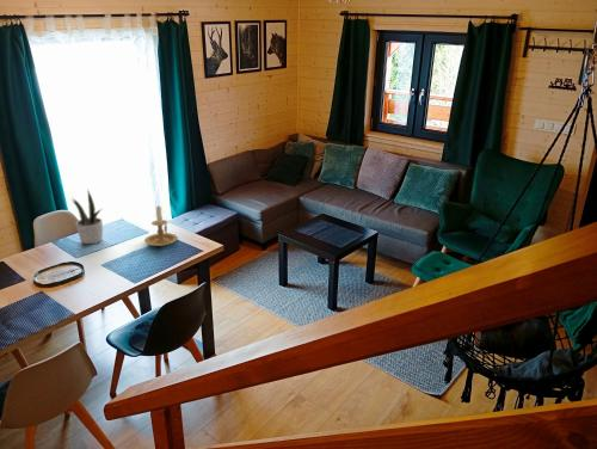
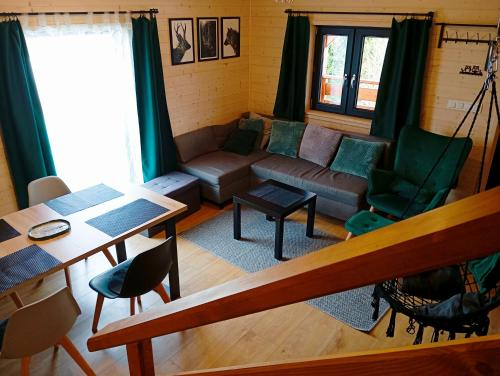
- candle holder (159, 223)
- potted plant (86, 215)
